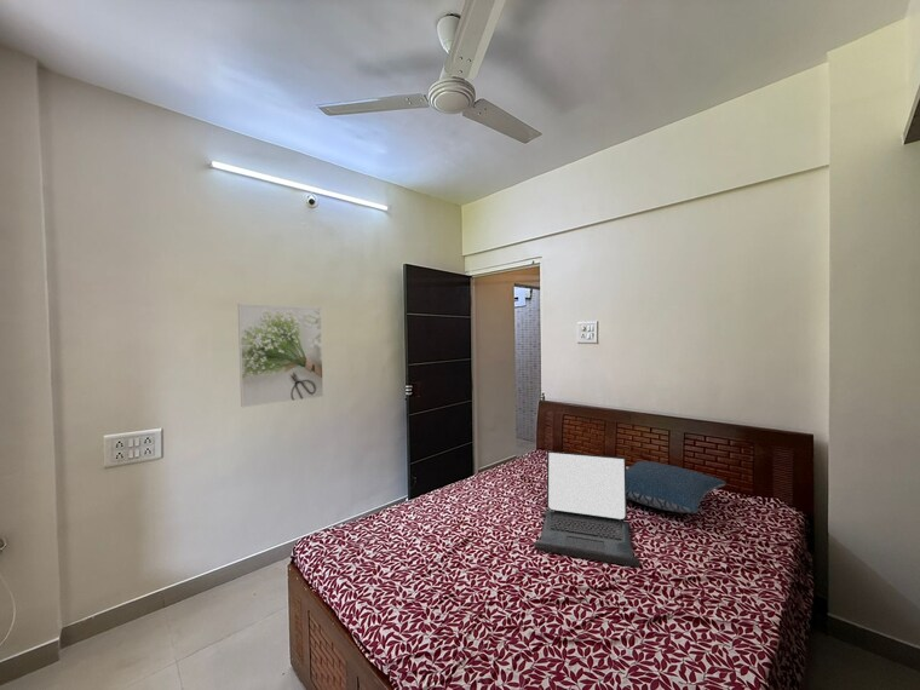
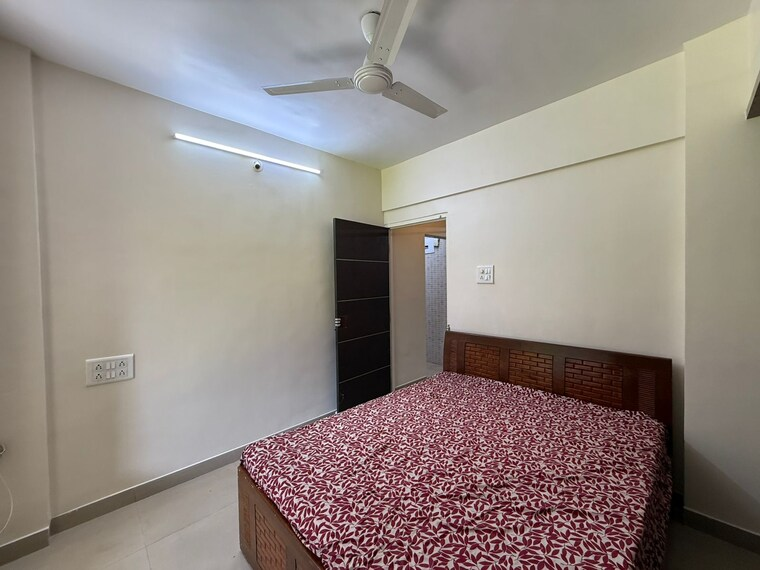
- laptop (585, 501)
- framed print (283, 353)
- pillow (662, 484)
